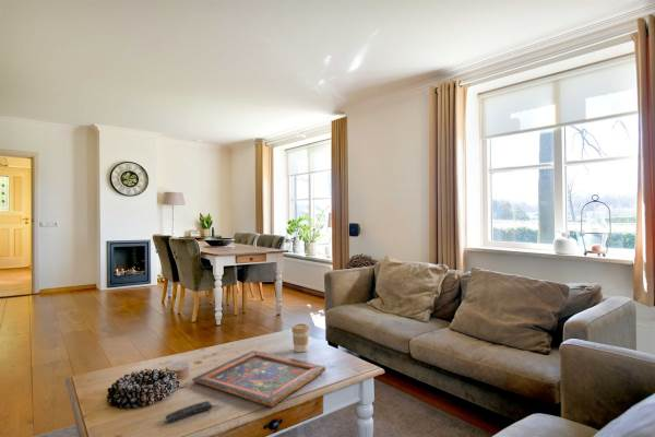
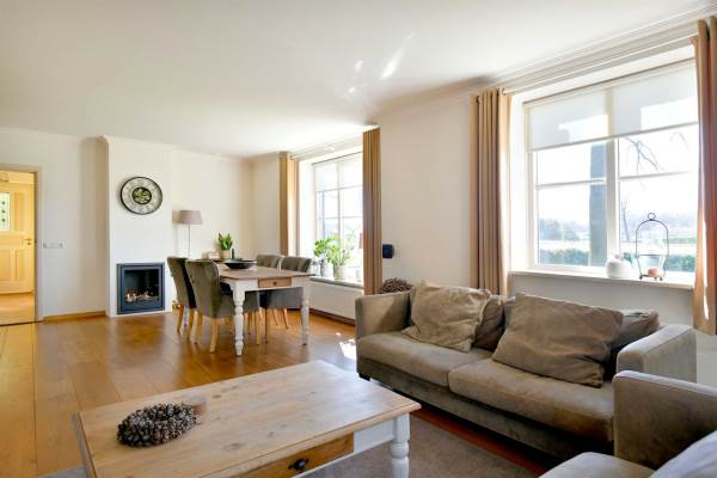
- painted panel (261, 374)
- coffee cup (300, 338)
- remote control (188, 411)
